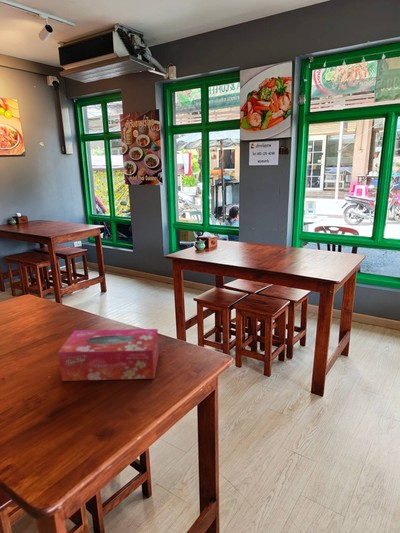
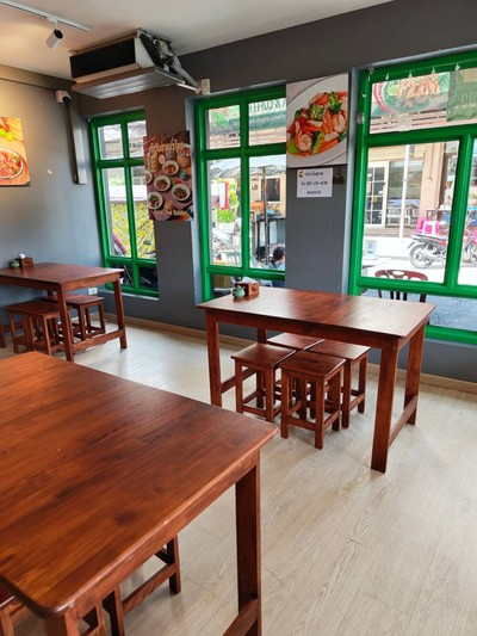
- tissue box (112, 353)
